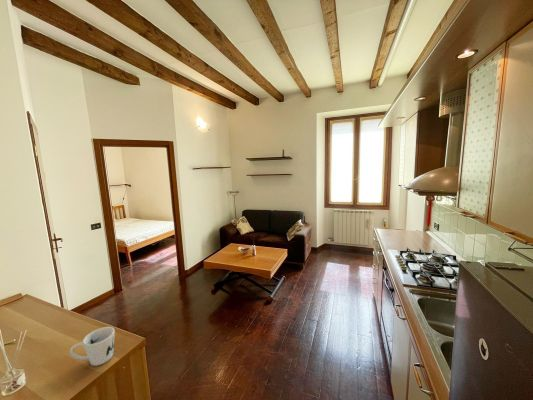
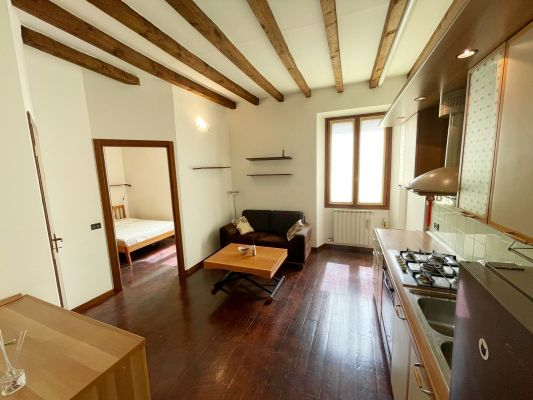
- mug (93, 348)
